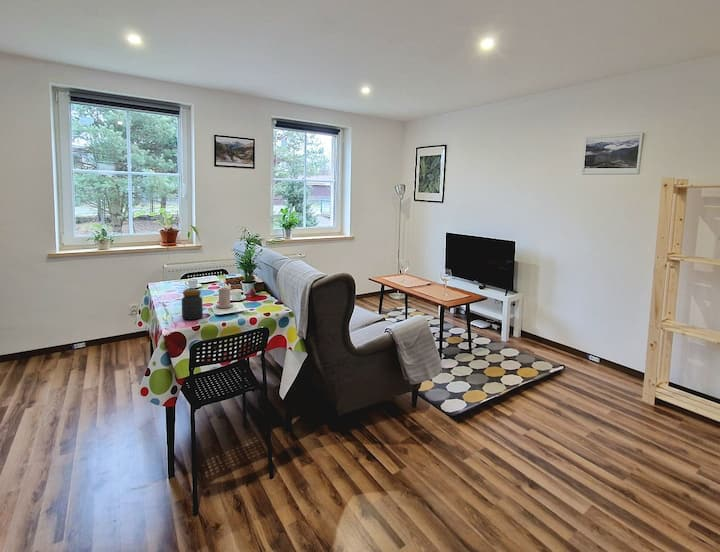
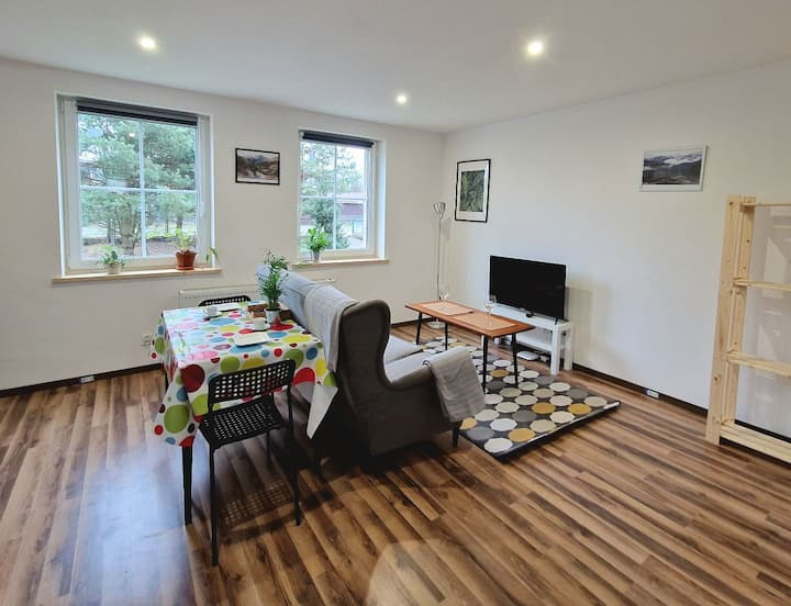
- candle (224, 296)
- jar (192, 304)
